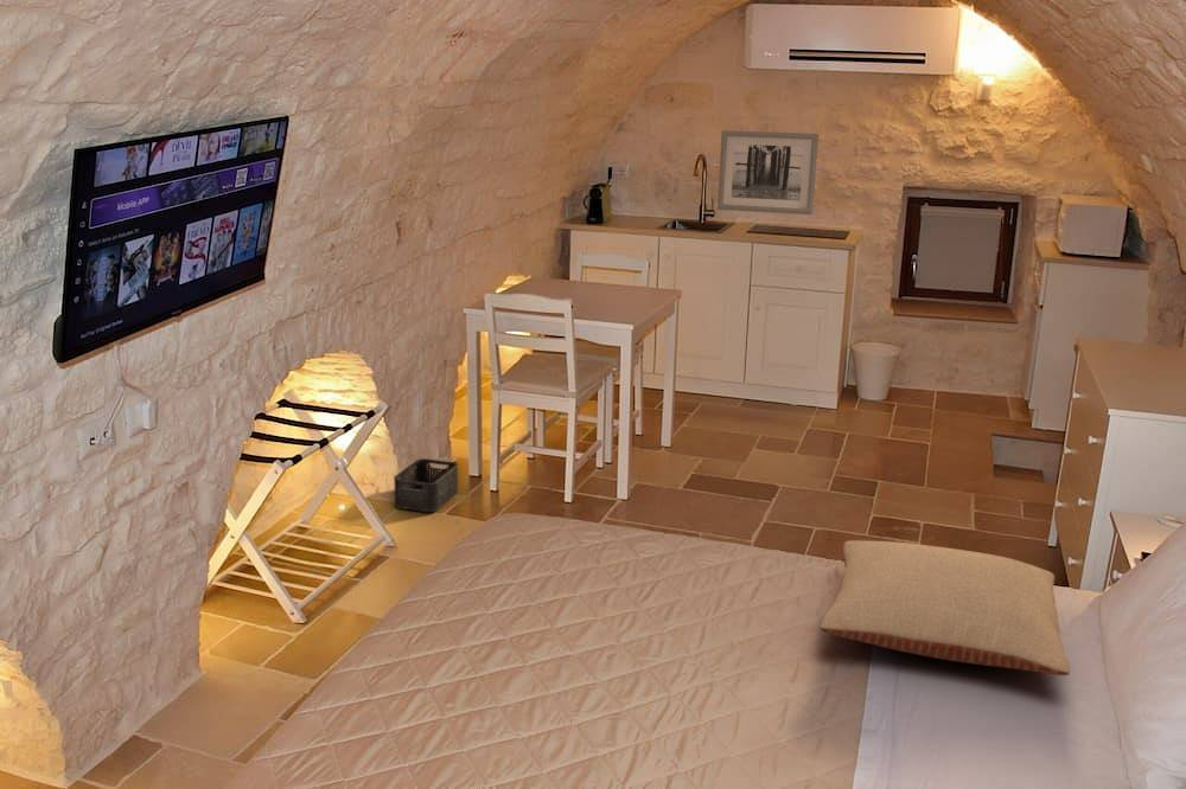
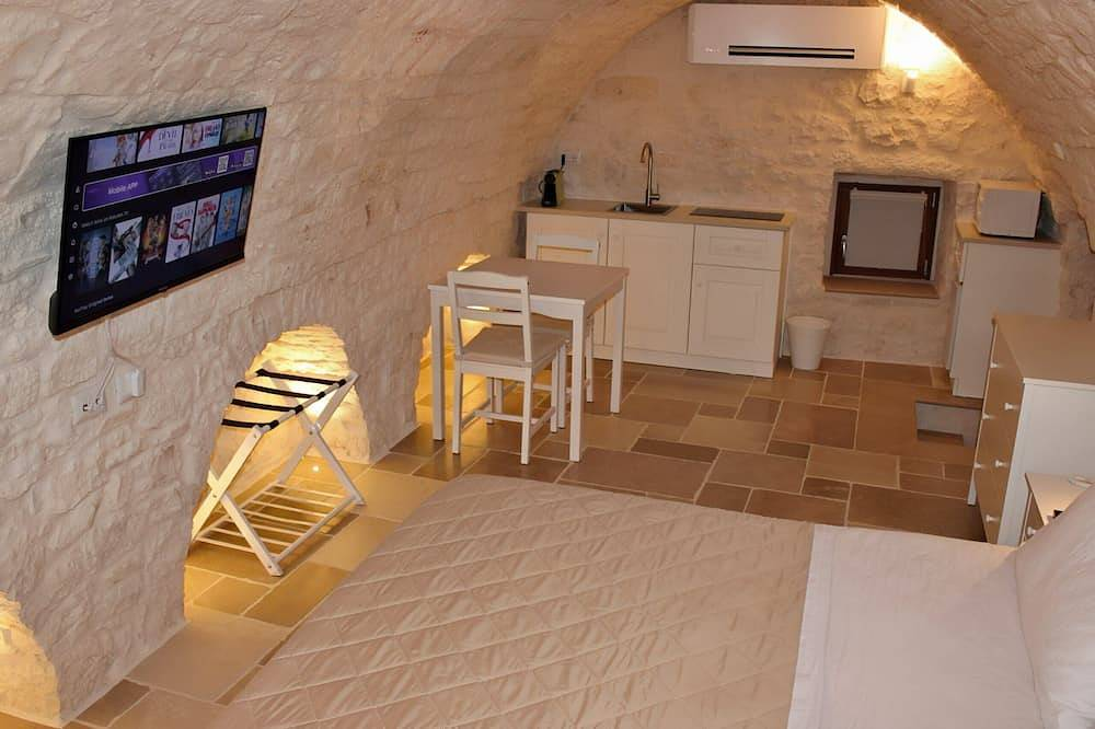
- wall art (766, 172)
- pillow (943, 599)
- storage bin (426, 485)
